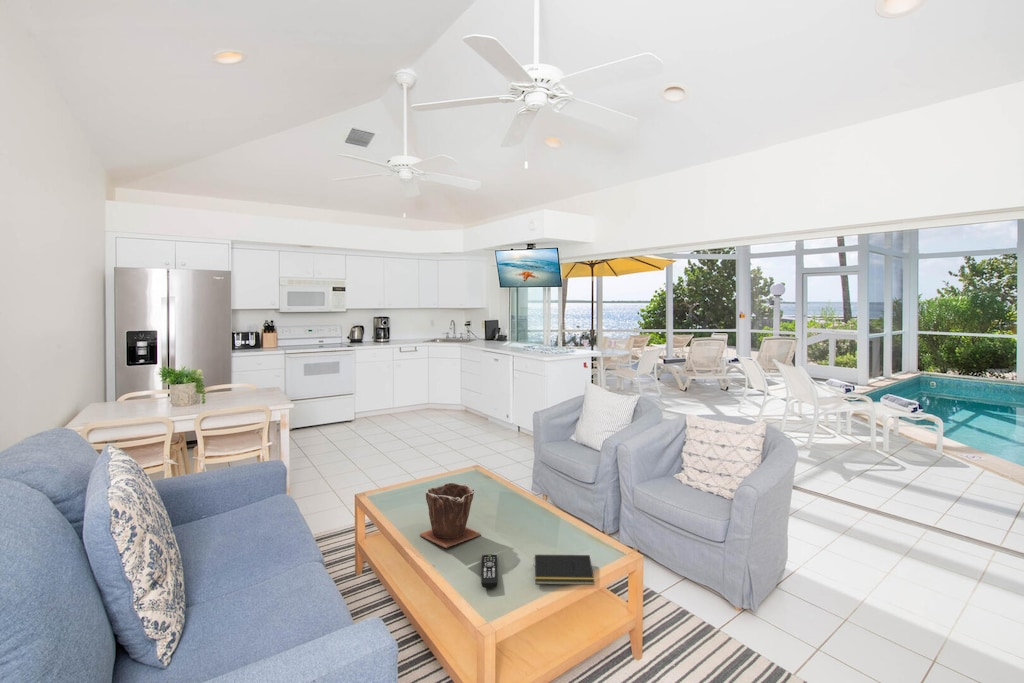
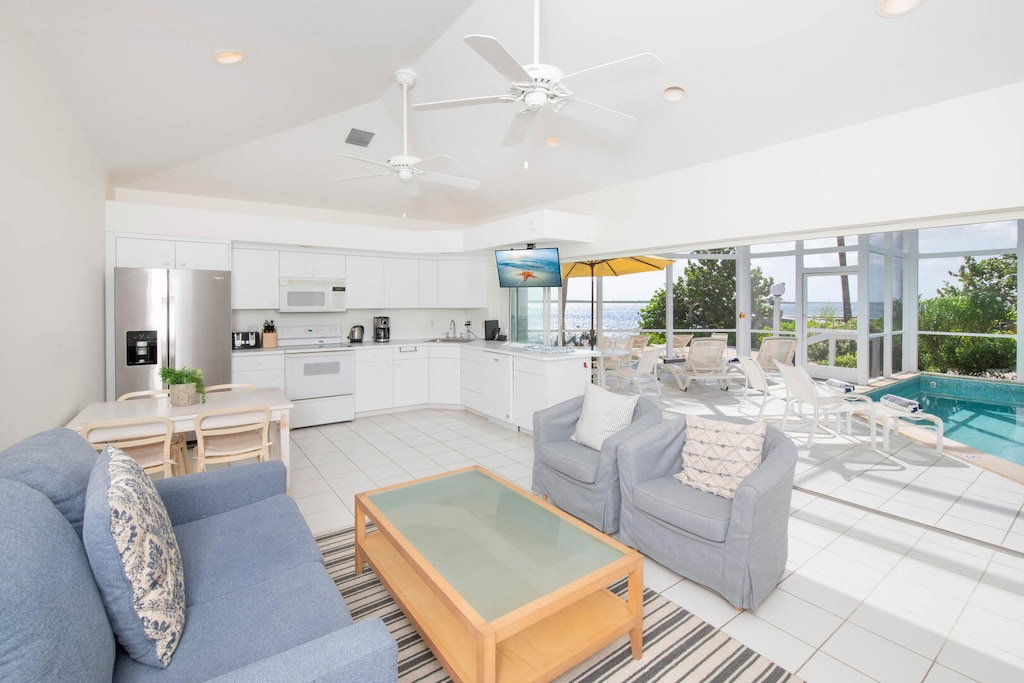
- notepad (563, 569)
- remote control (489, 570)
- plant pot (450, 511)
